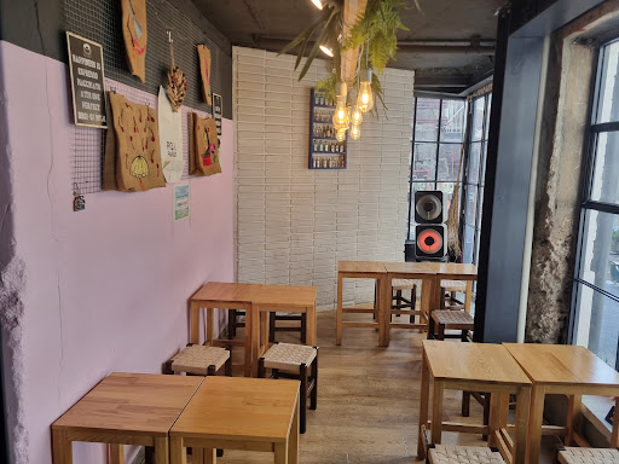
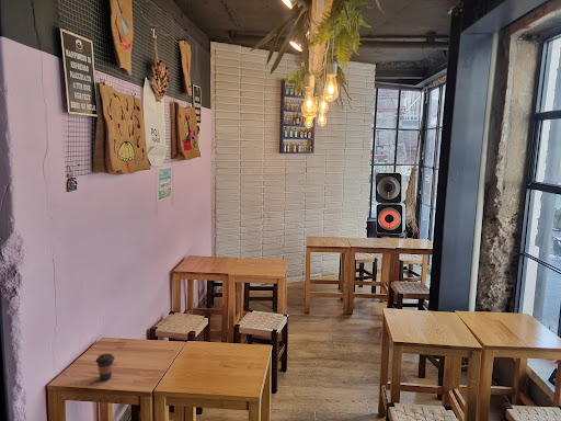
+ coffee cup (105, 366)
